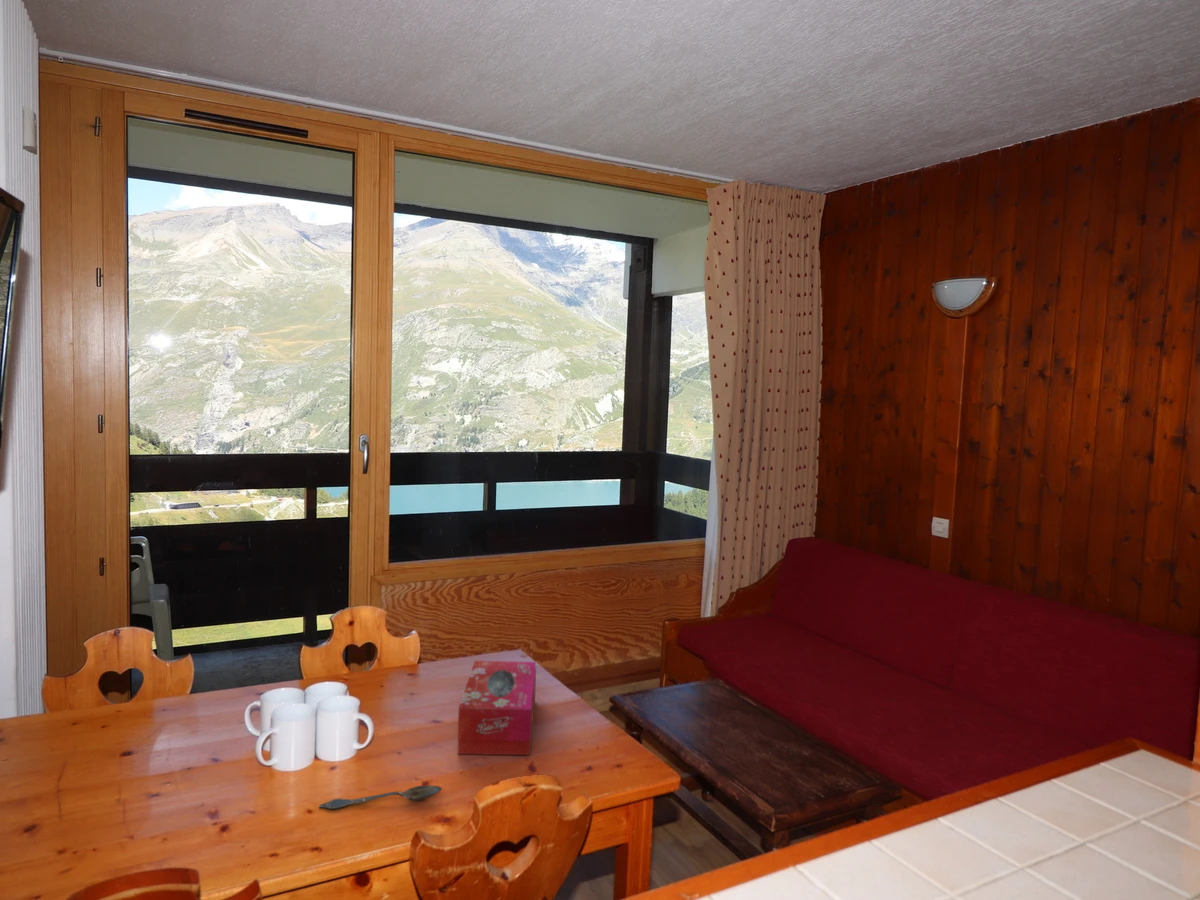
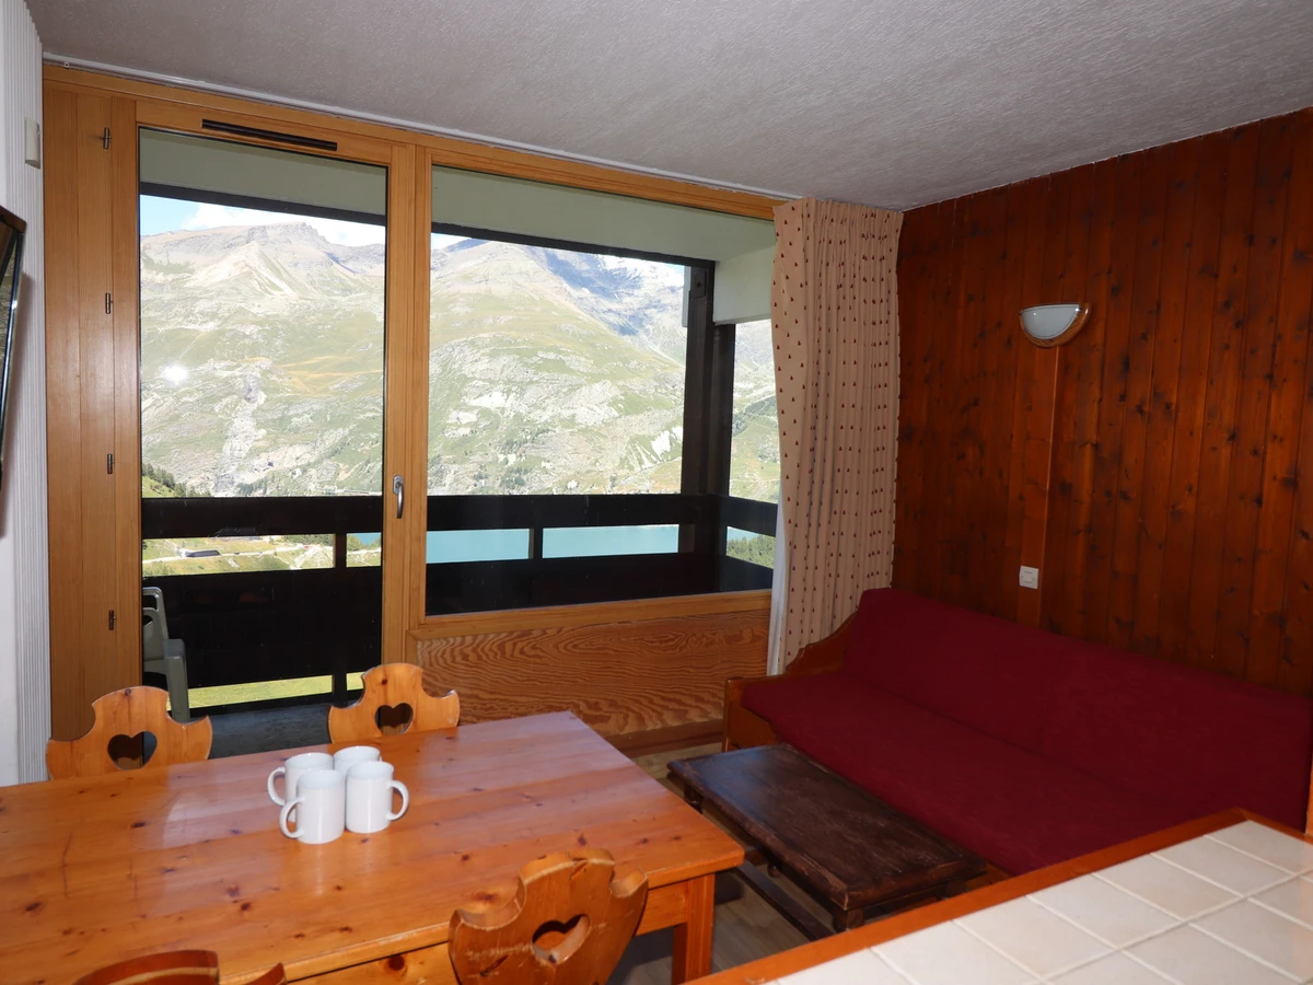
- spoon (381, 797)
- tissue box (500, 704)
